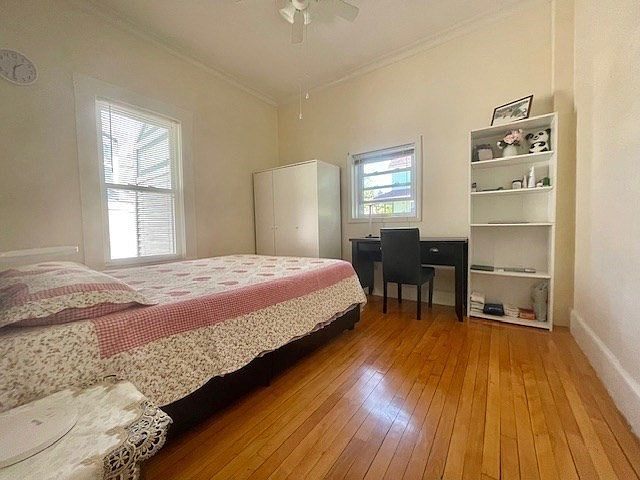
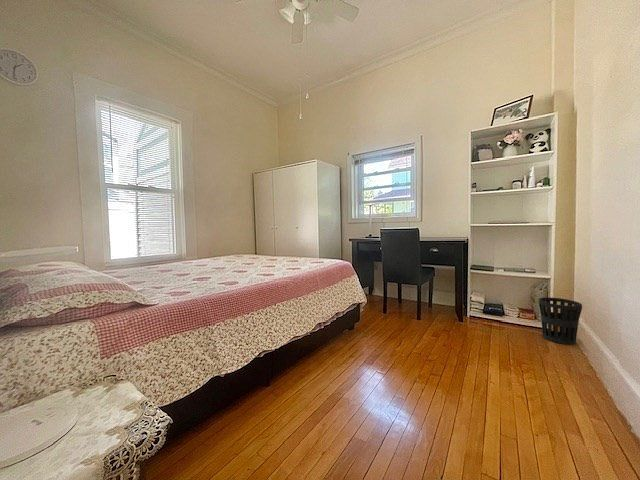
+ wastebasket (559, 320)
